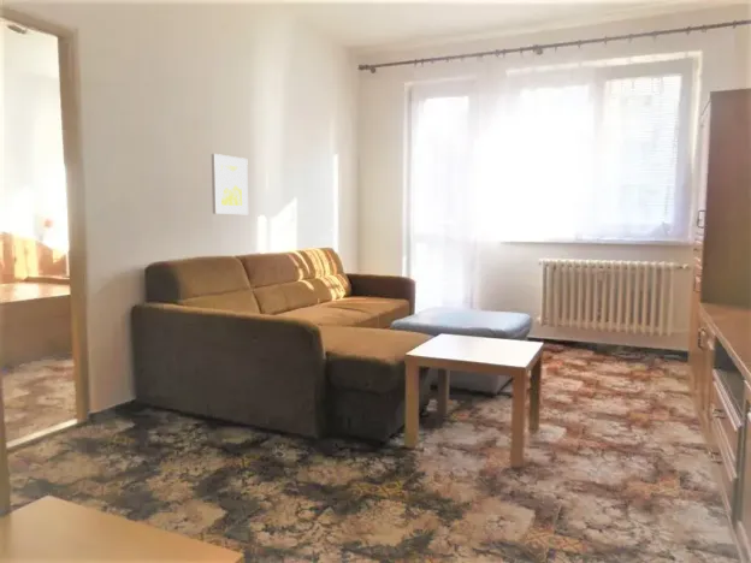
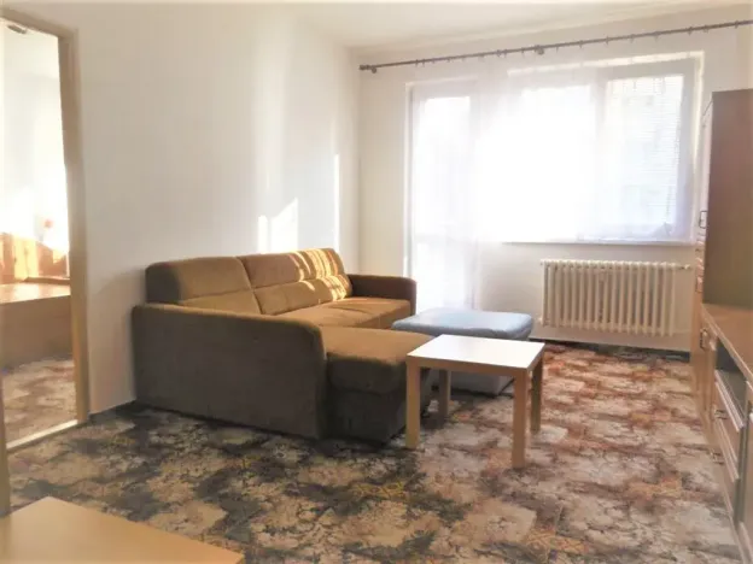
- wall art (230, 185)
